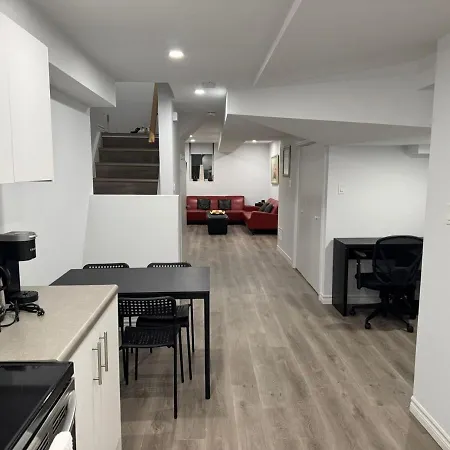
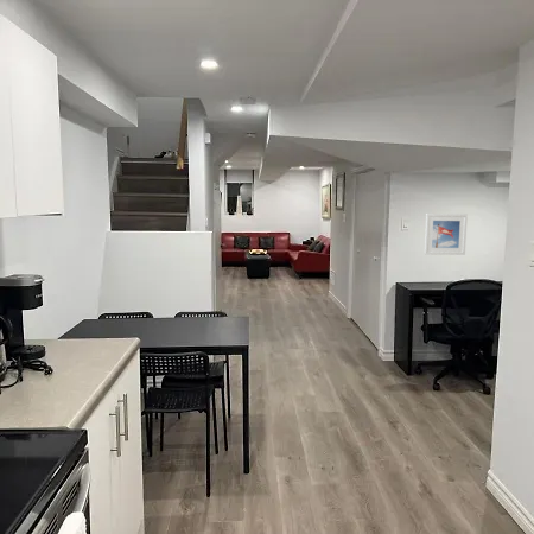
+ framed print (445, 234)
